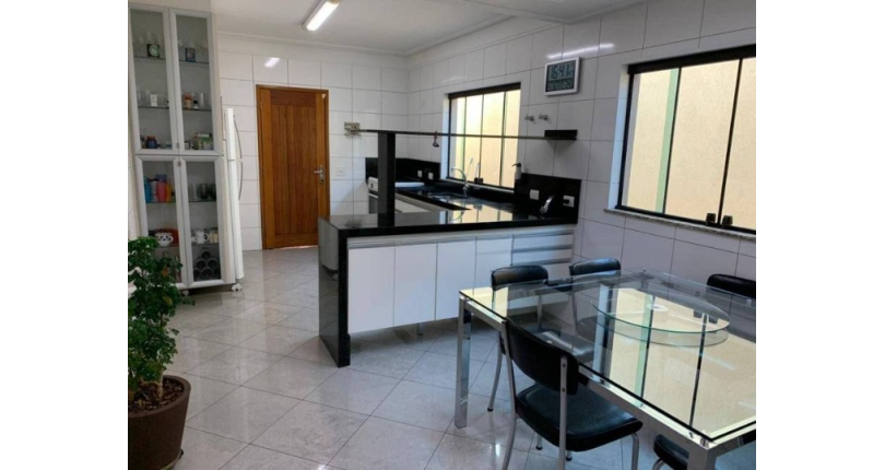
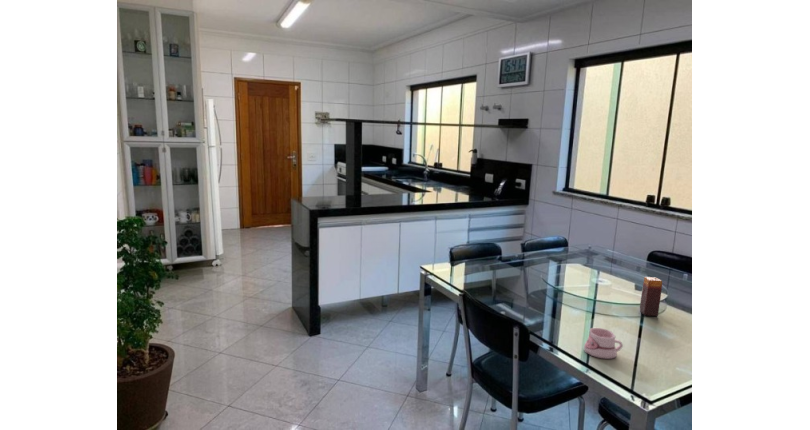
+ candle (650, 296)
+ mug (603, 343)
